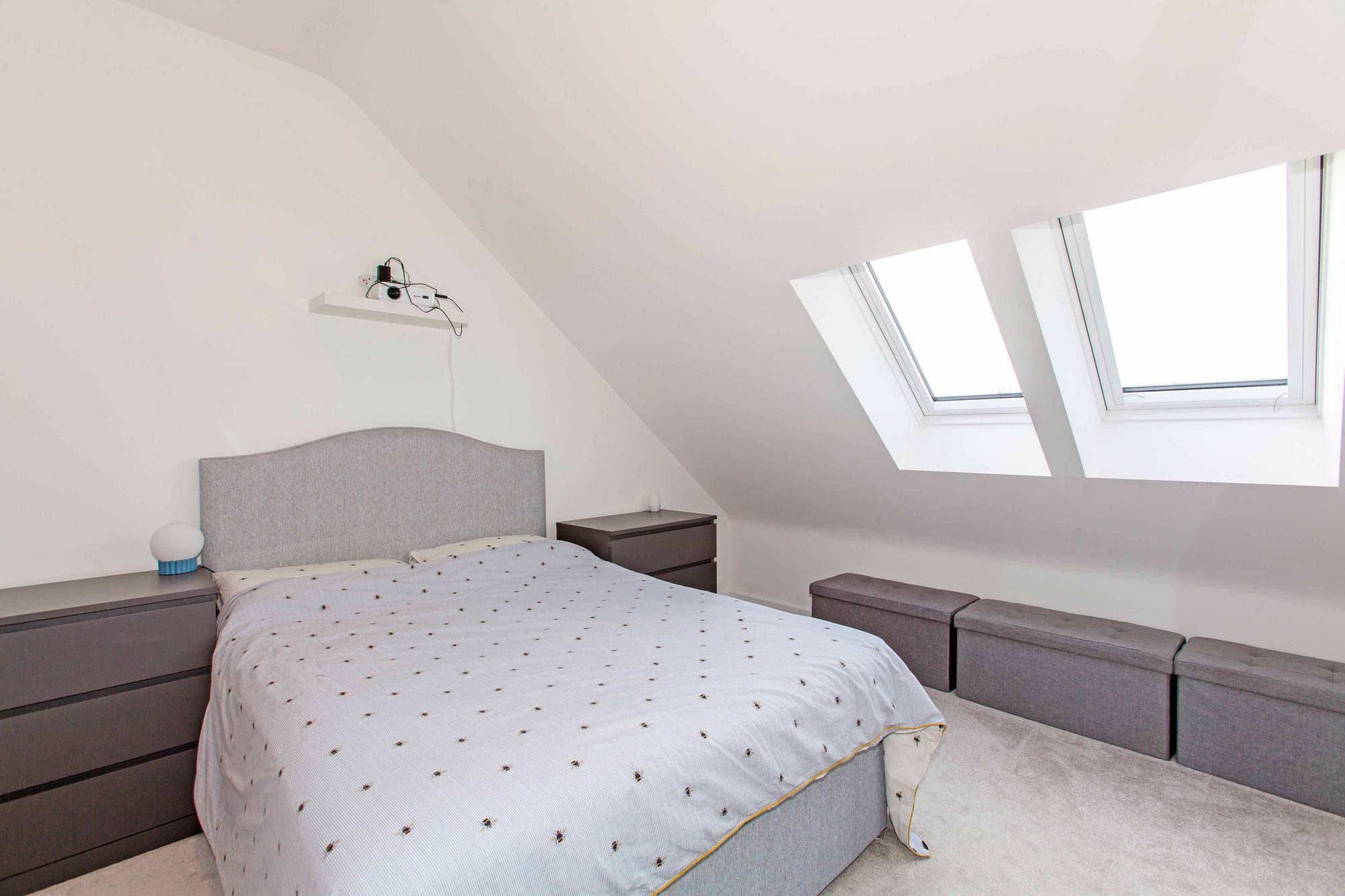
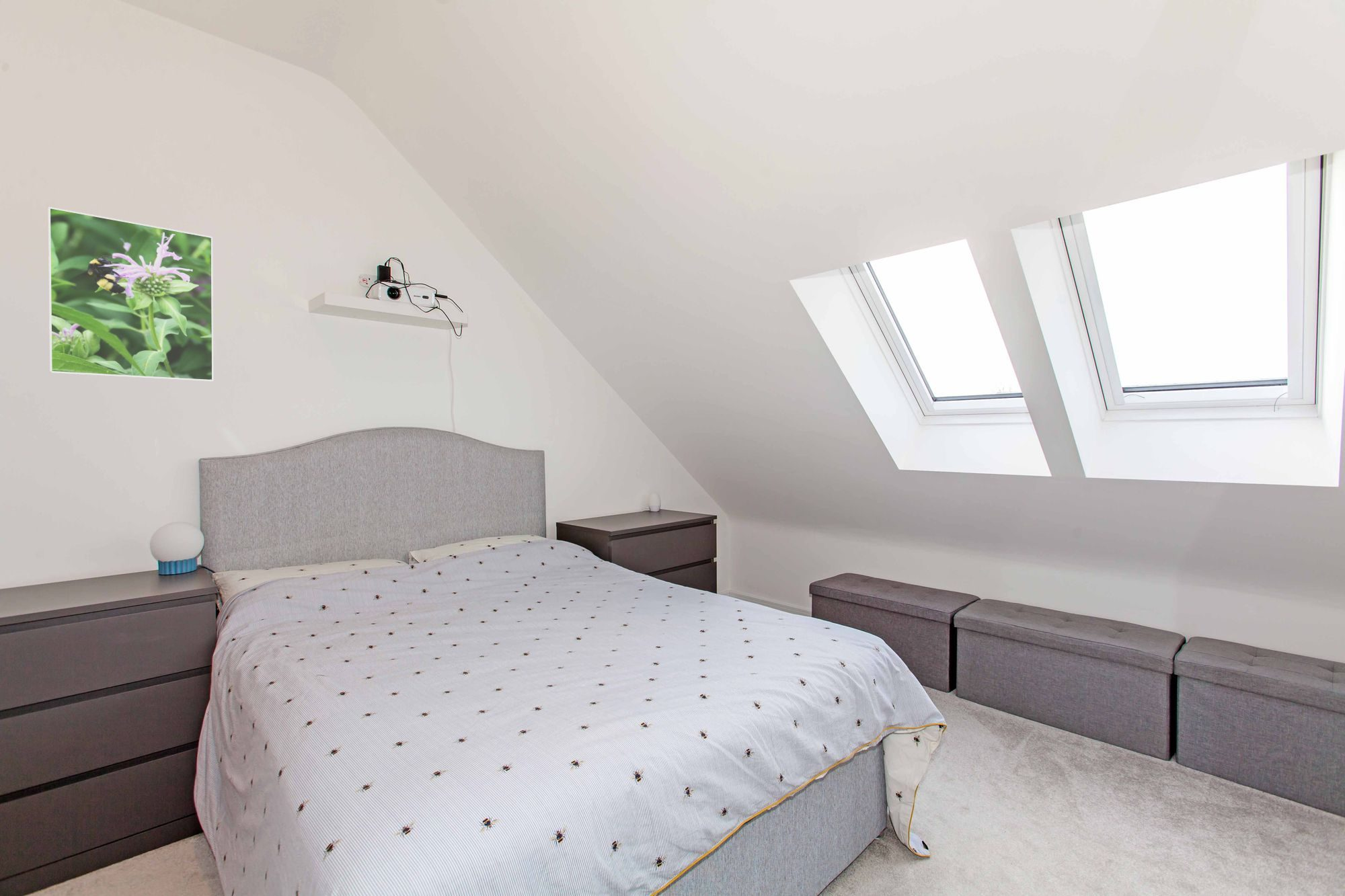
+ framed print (136, 300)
